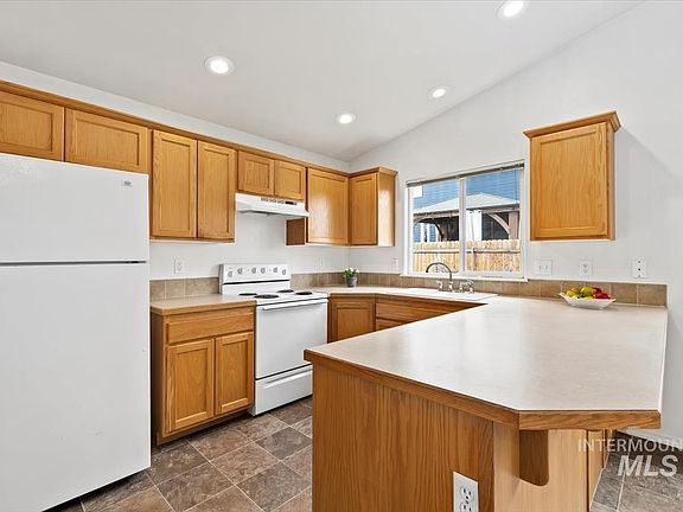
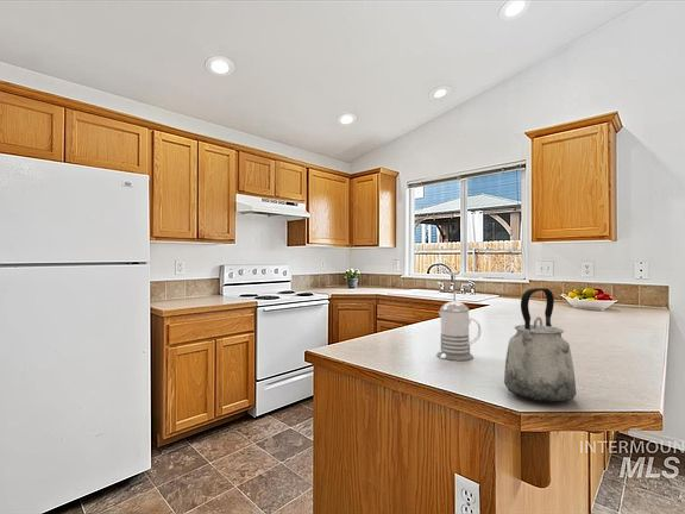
+ french press (458, 313)
+ kettle (543, 339)
